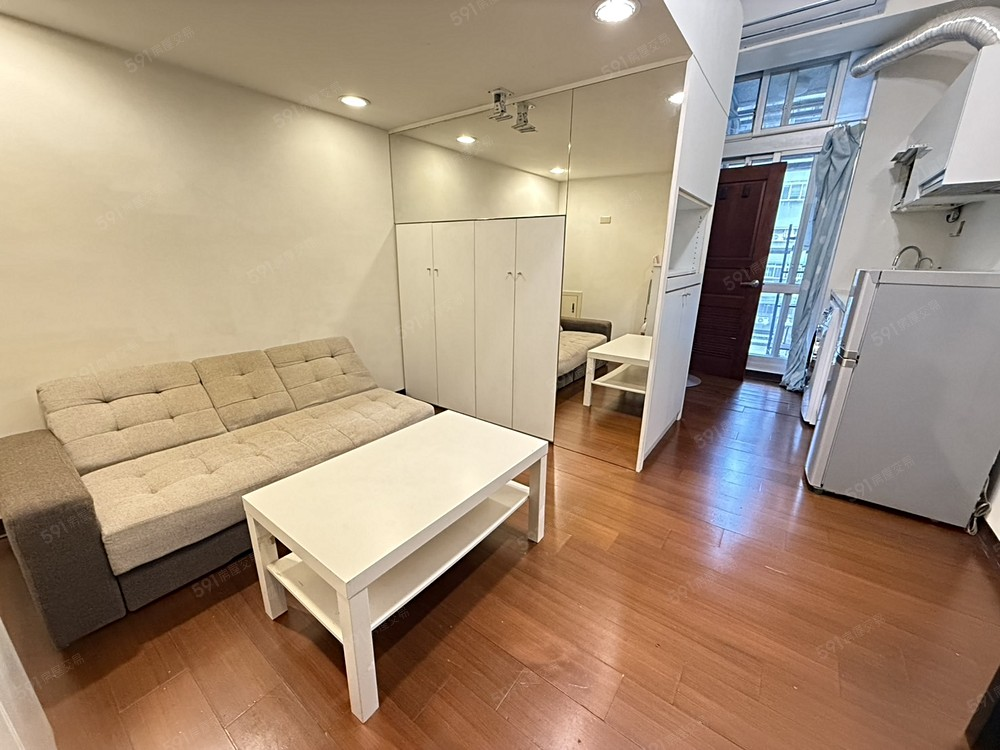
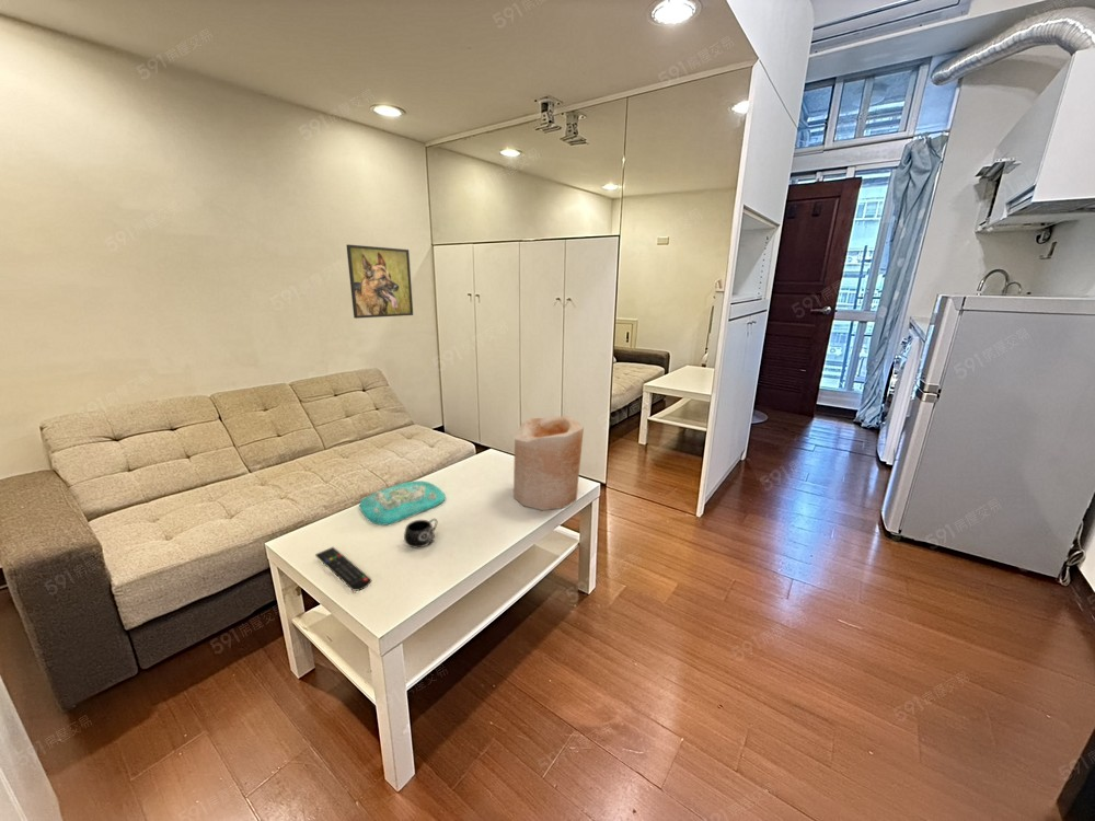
+ decorative tray (401, 486)
+ mug (422, 531)
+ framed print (382, 282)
+ remote control (343, 568)
+ vase (546, 459)
